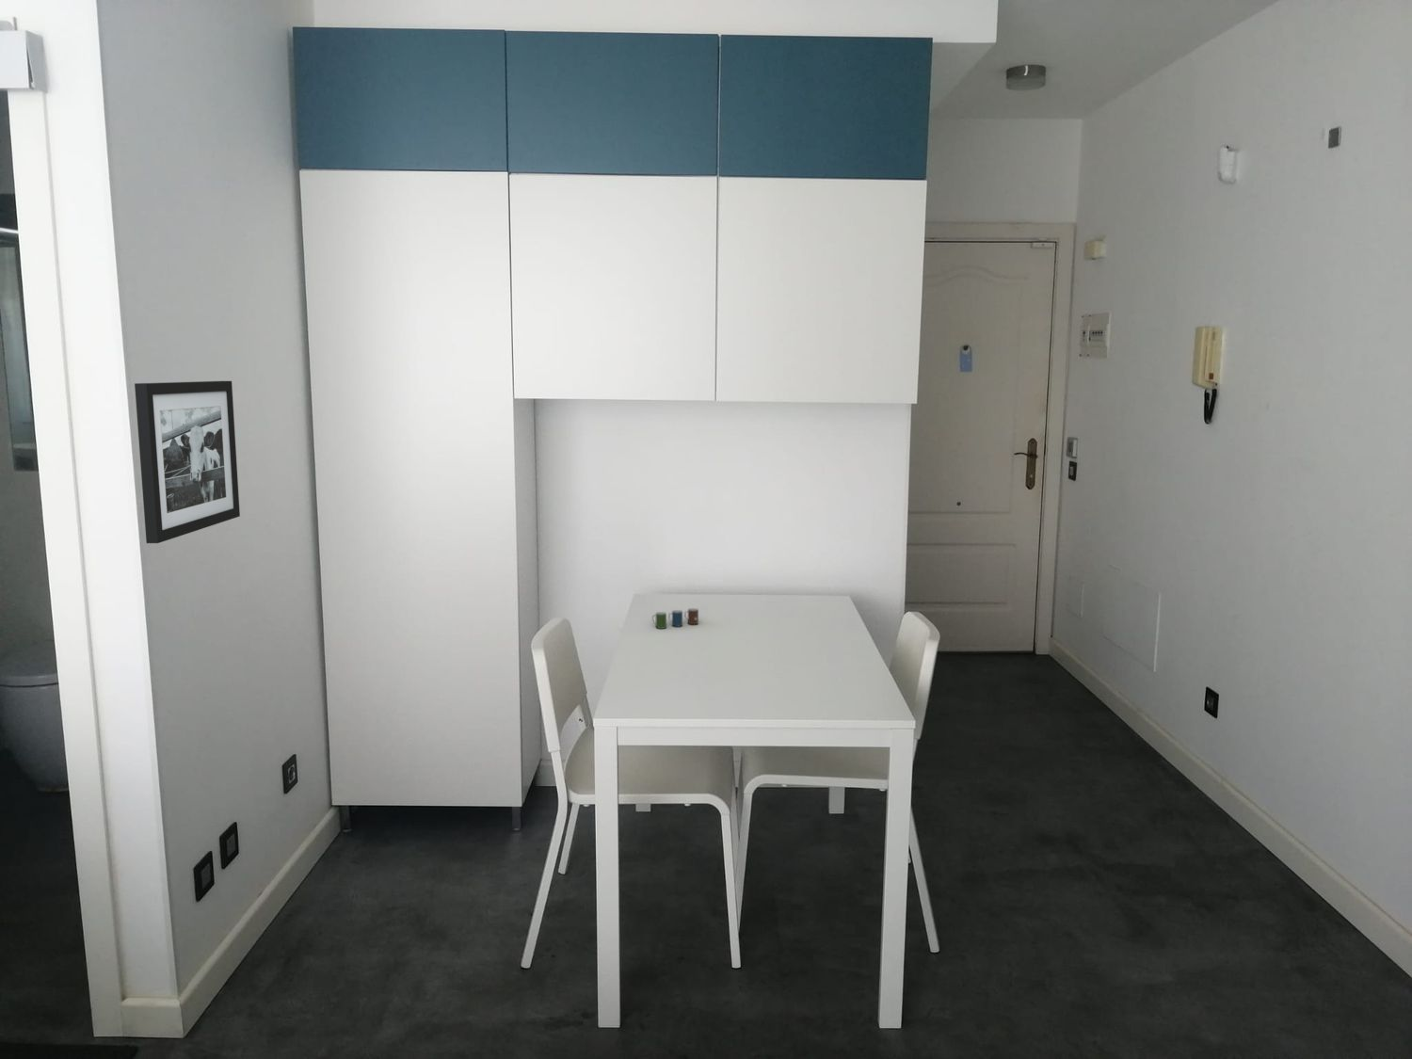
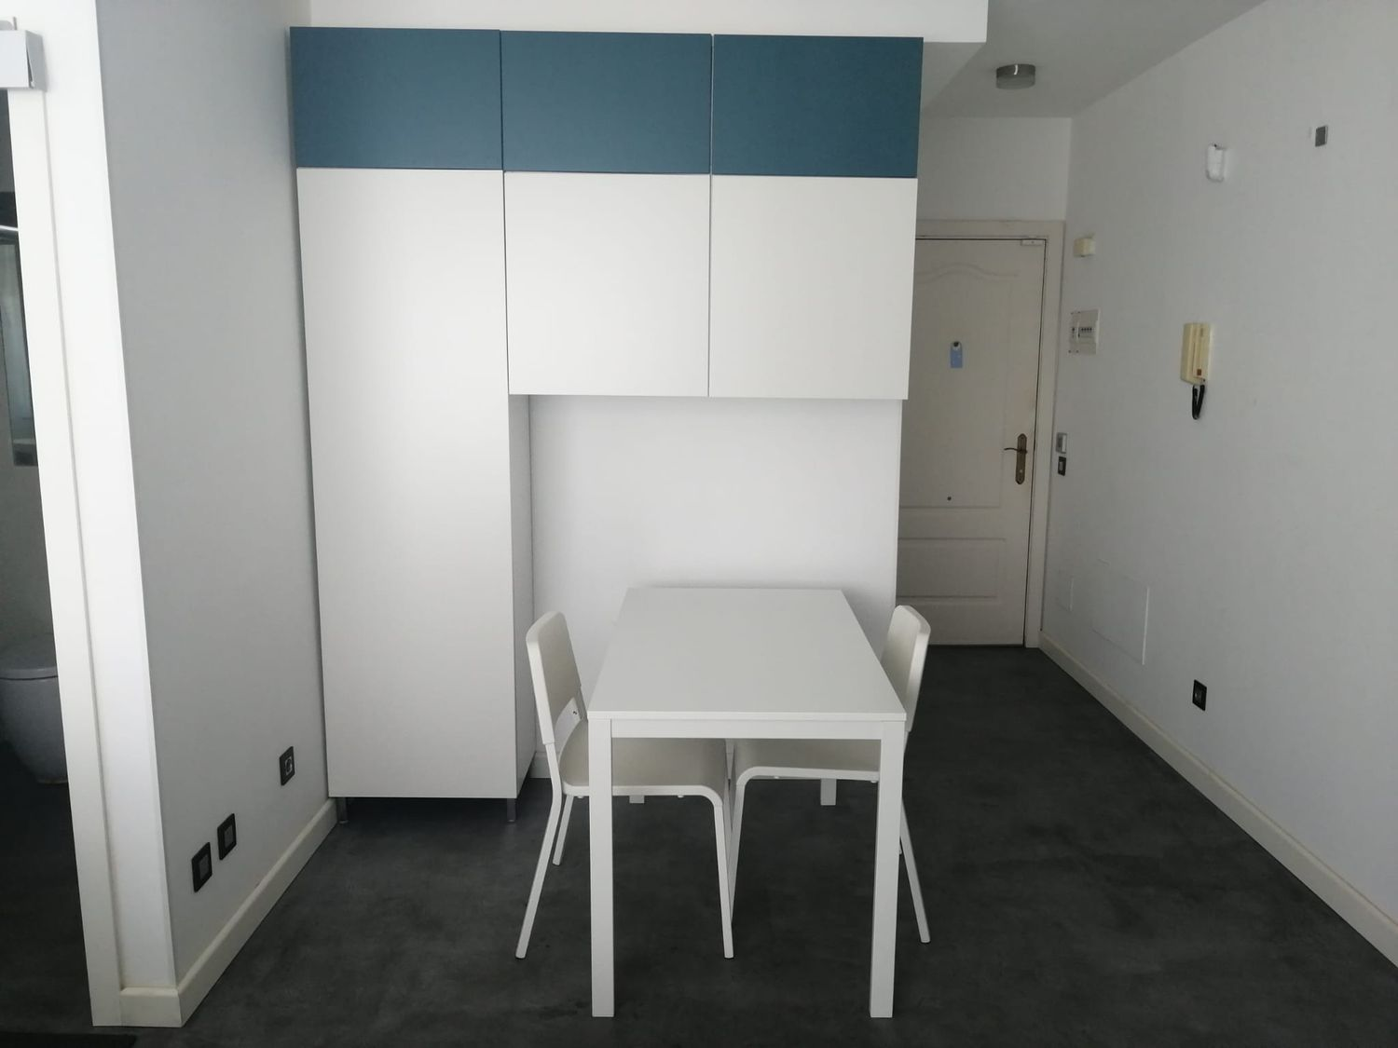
- picture frame (192, 456)
- cup (675, 614)
